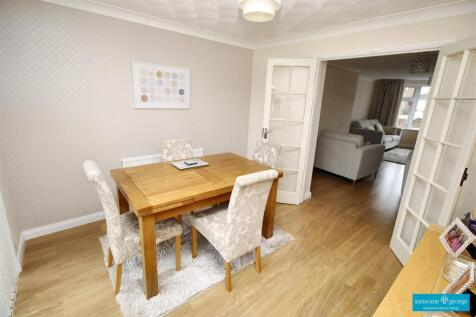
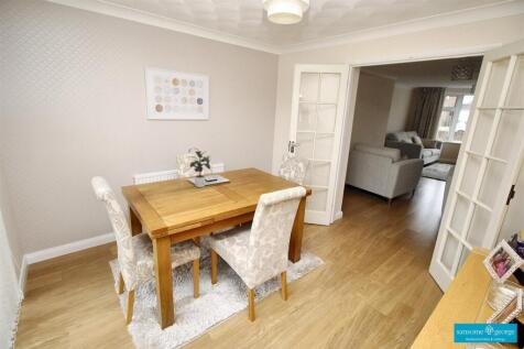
+ potted plant (201, 167)
